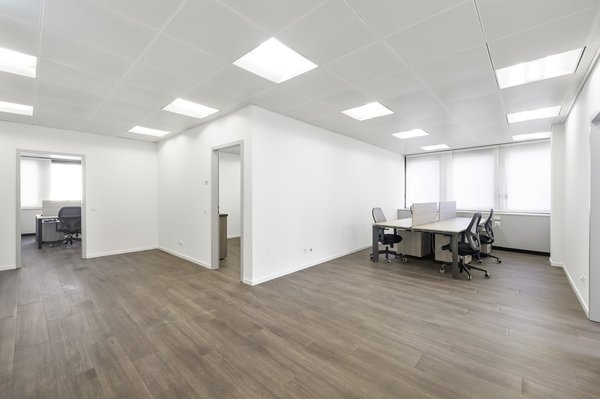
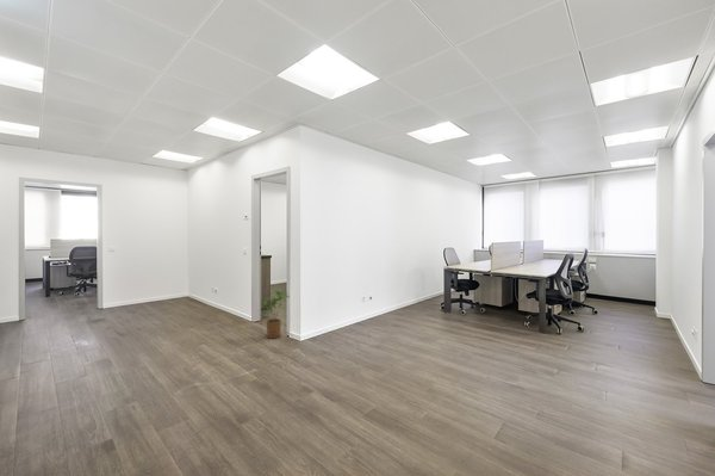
+ house plant (273, 314)
